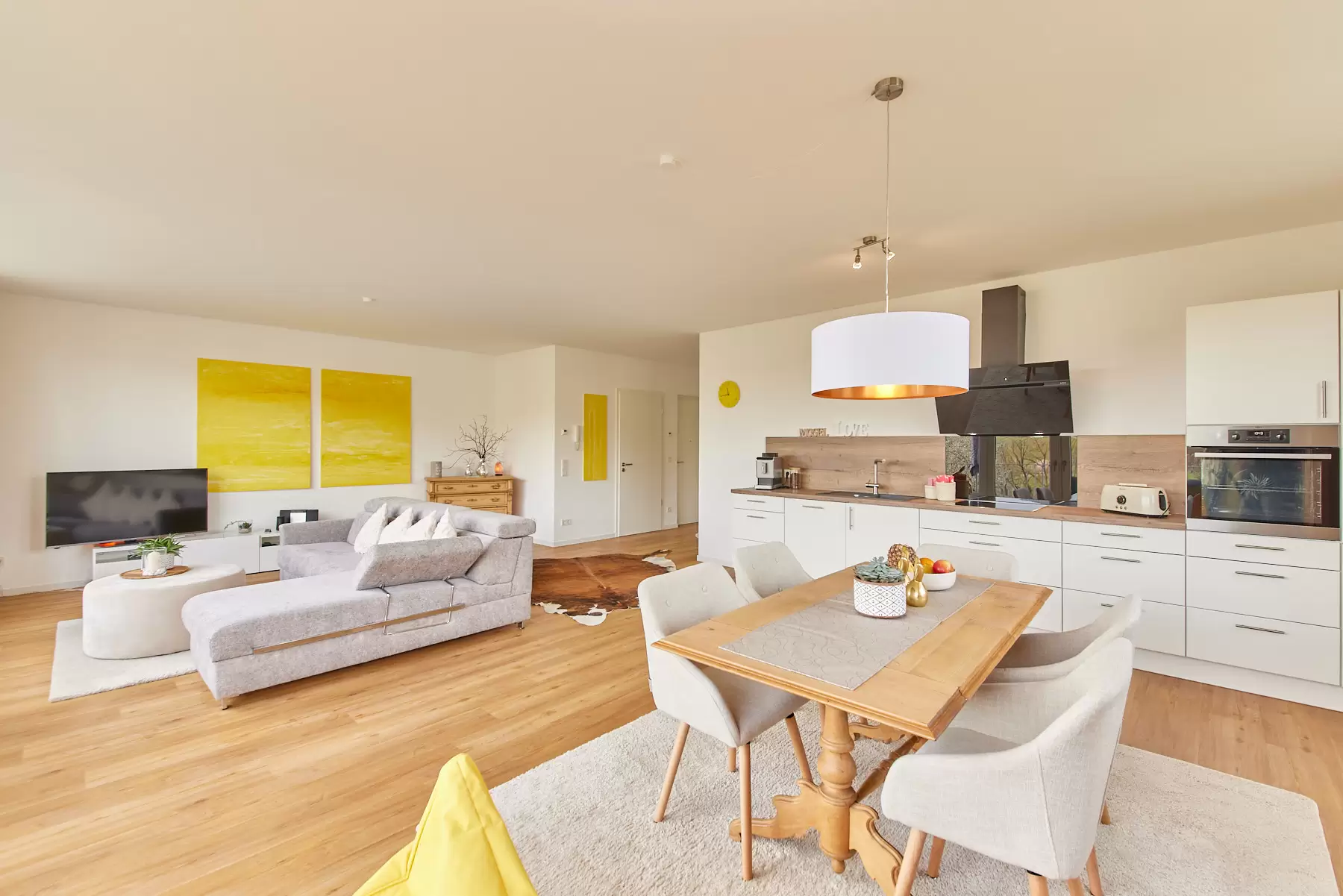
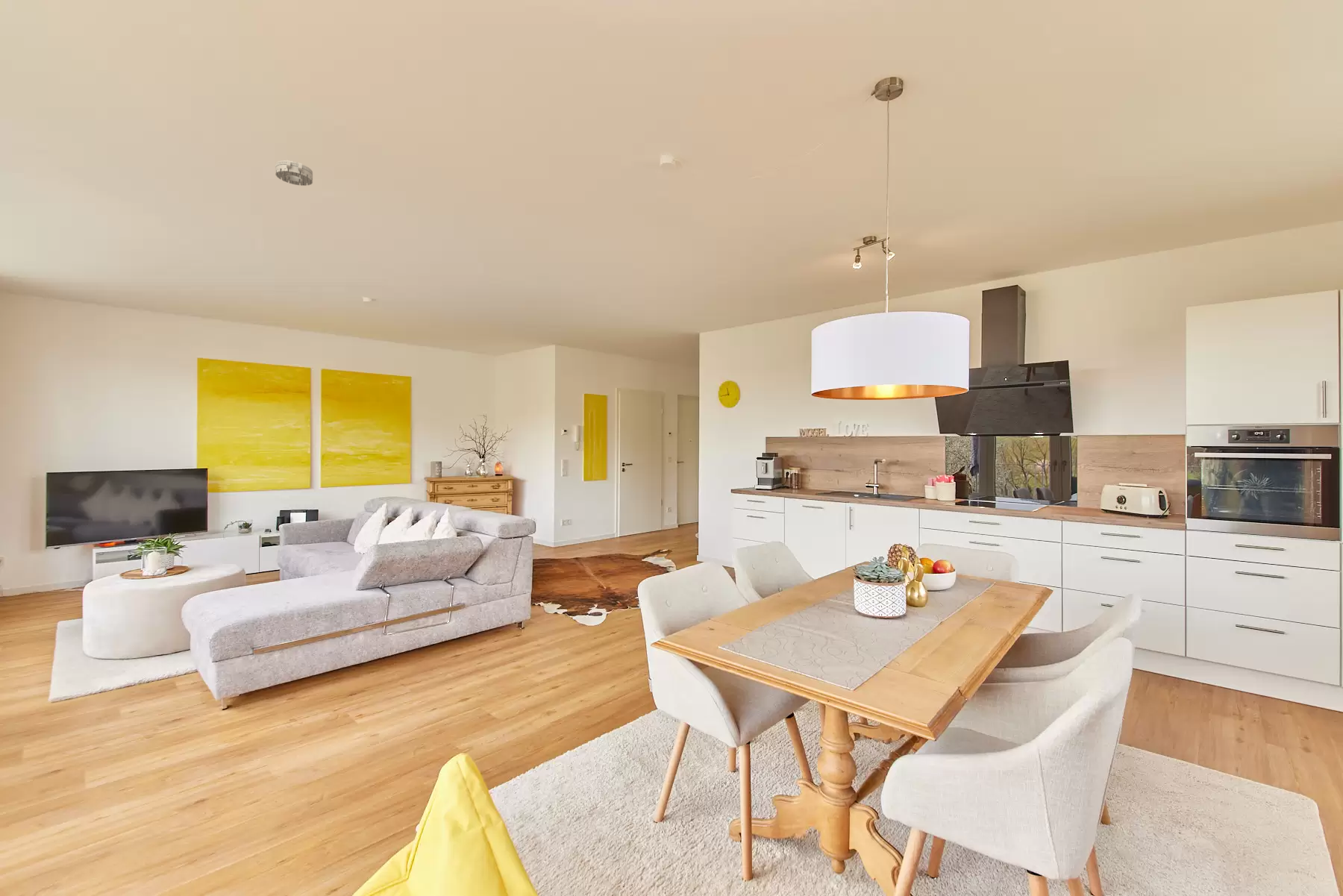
+ smoke detector (294, 172)
